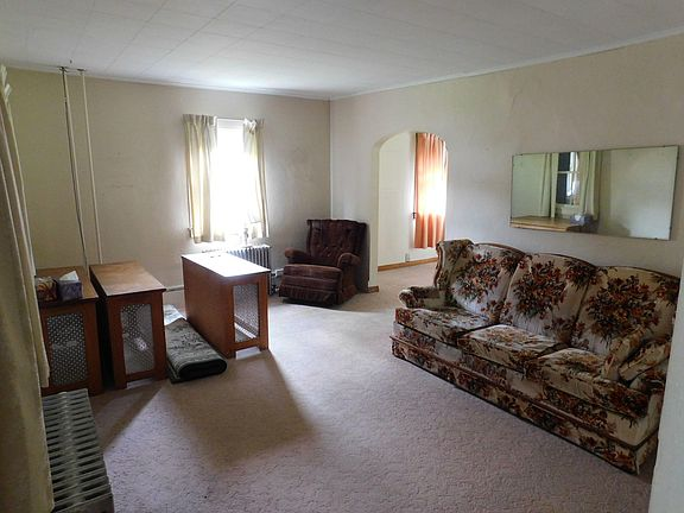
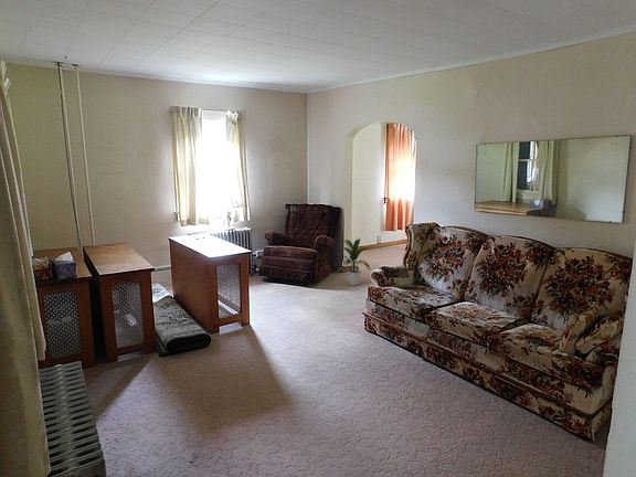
+ indoor plant (352, 259)
